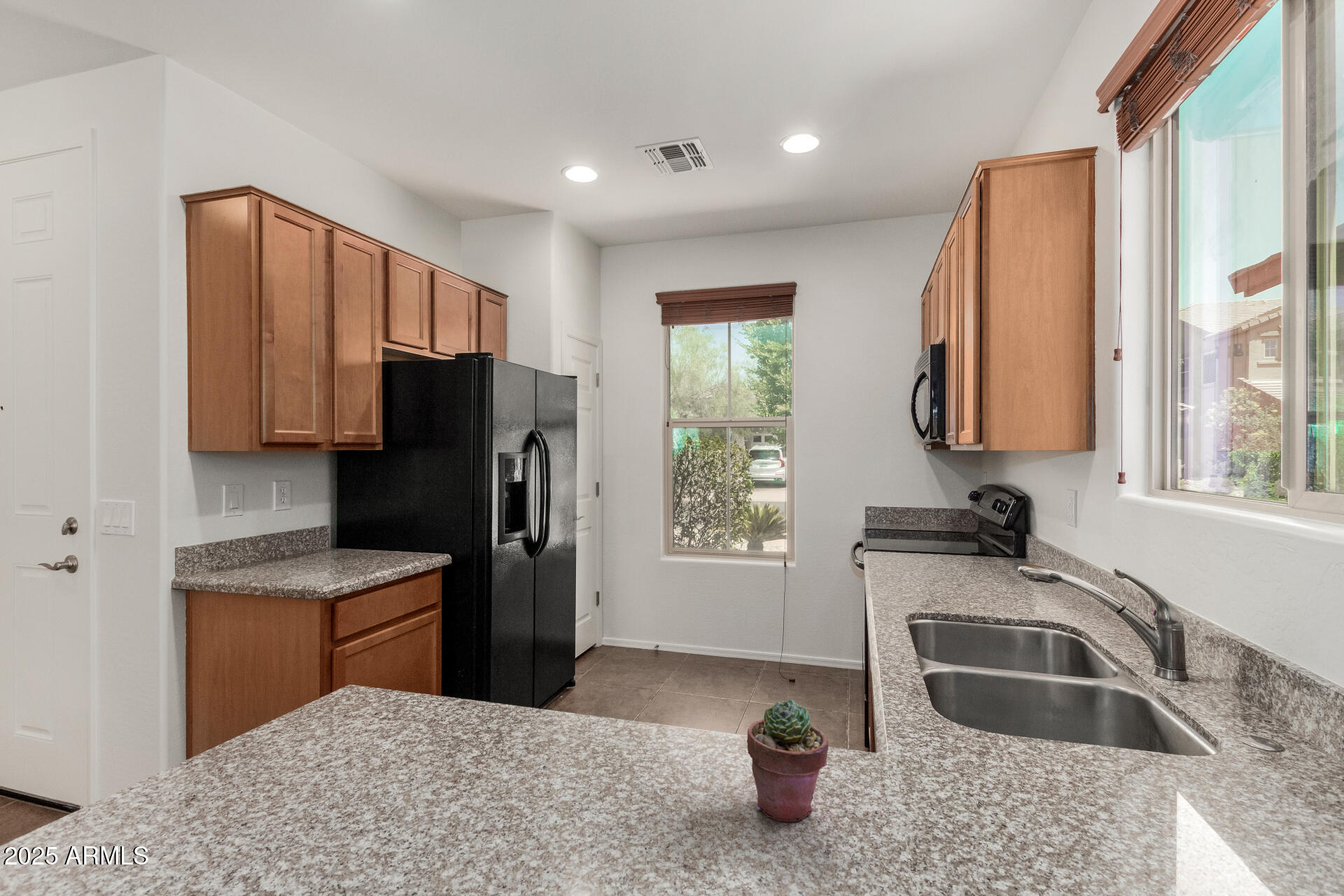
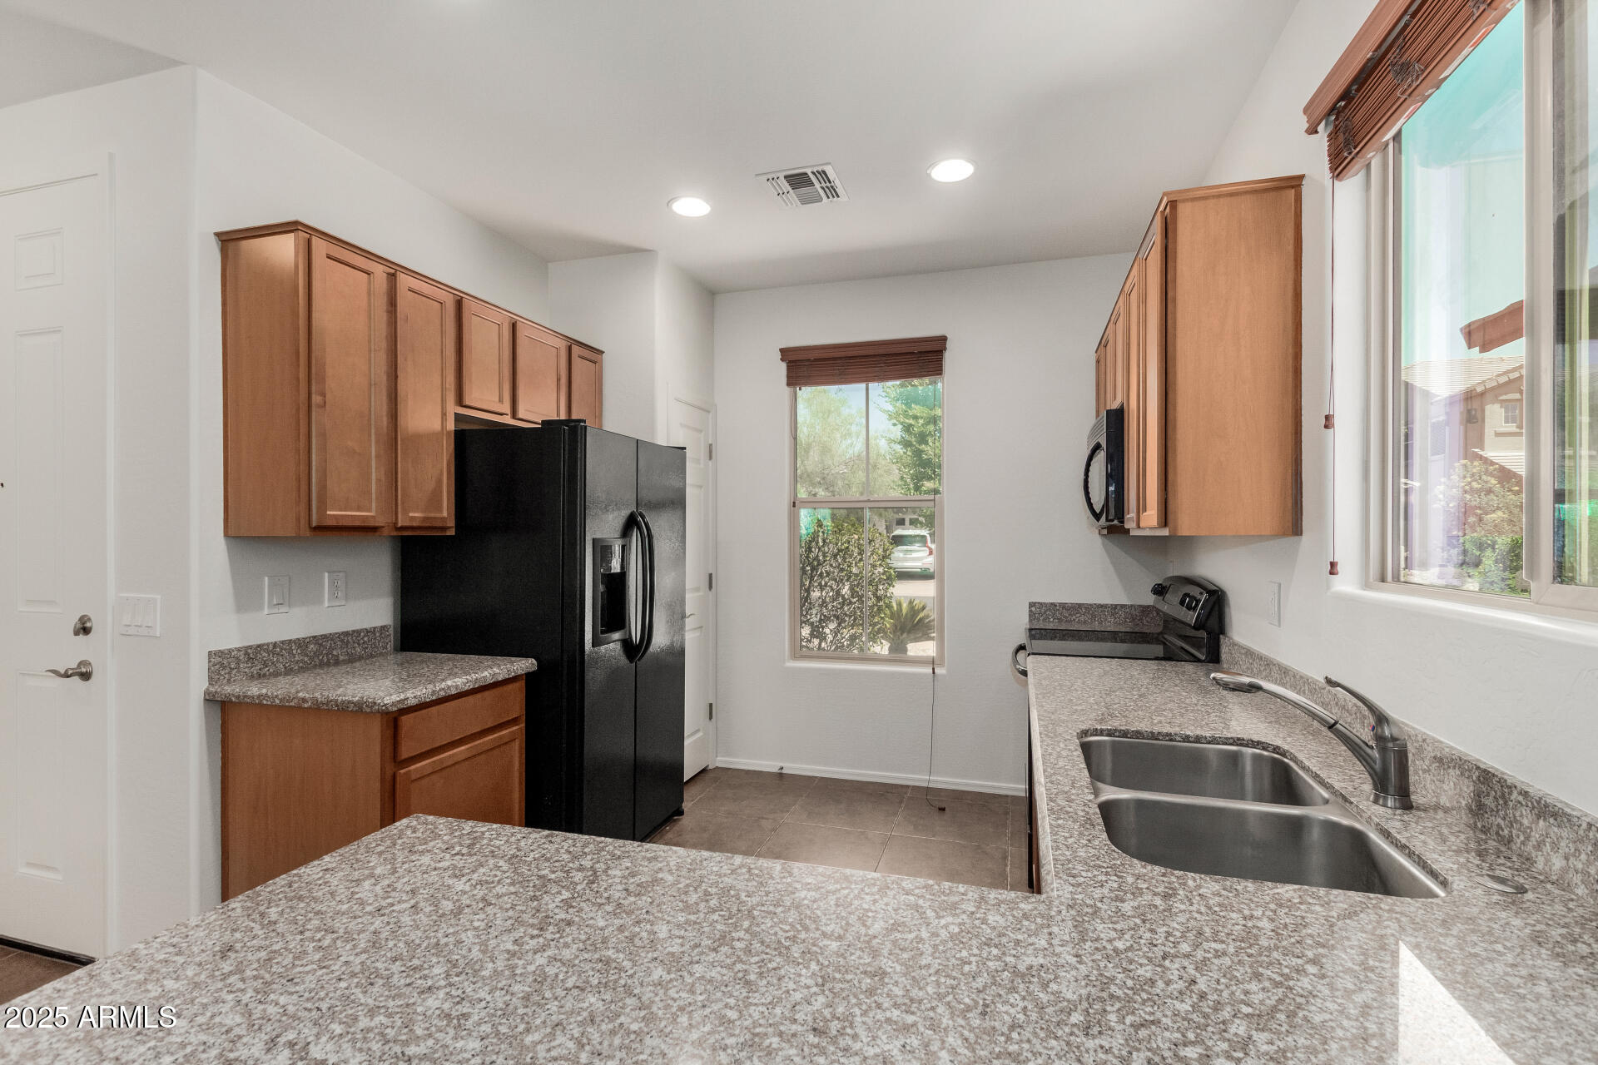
- potted succulent (786, 755)
